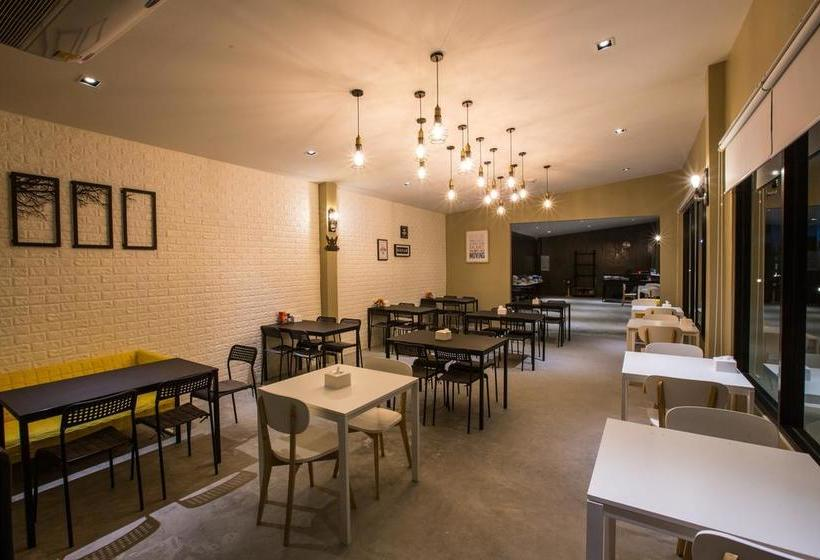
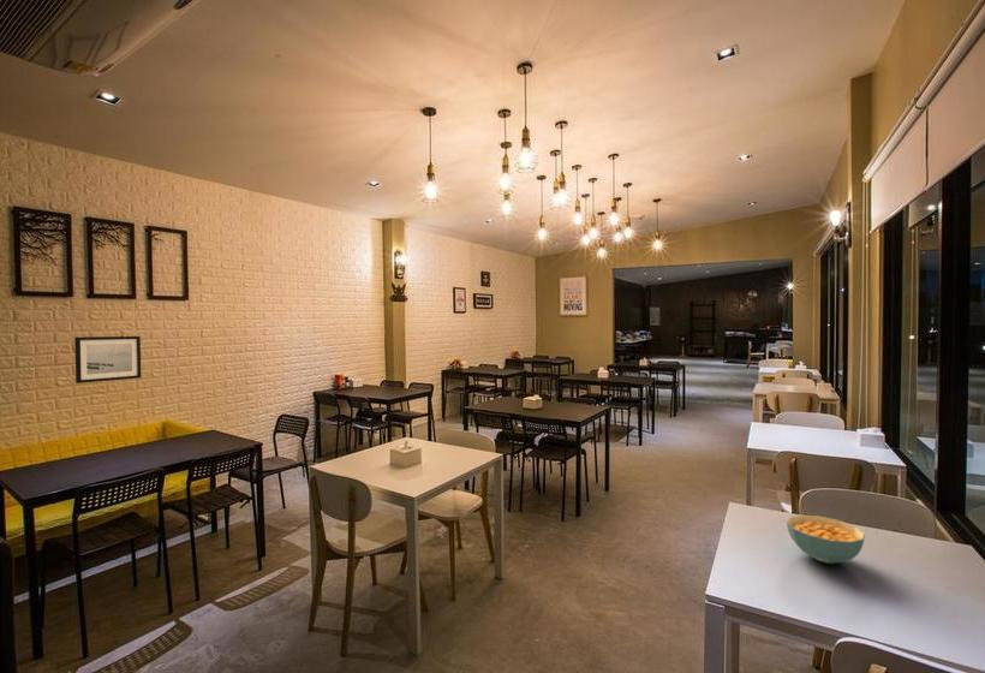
+ cereal bowl (824, 543)
+ wall art (109, 358)
